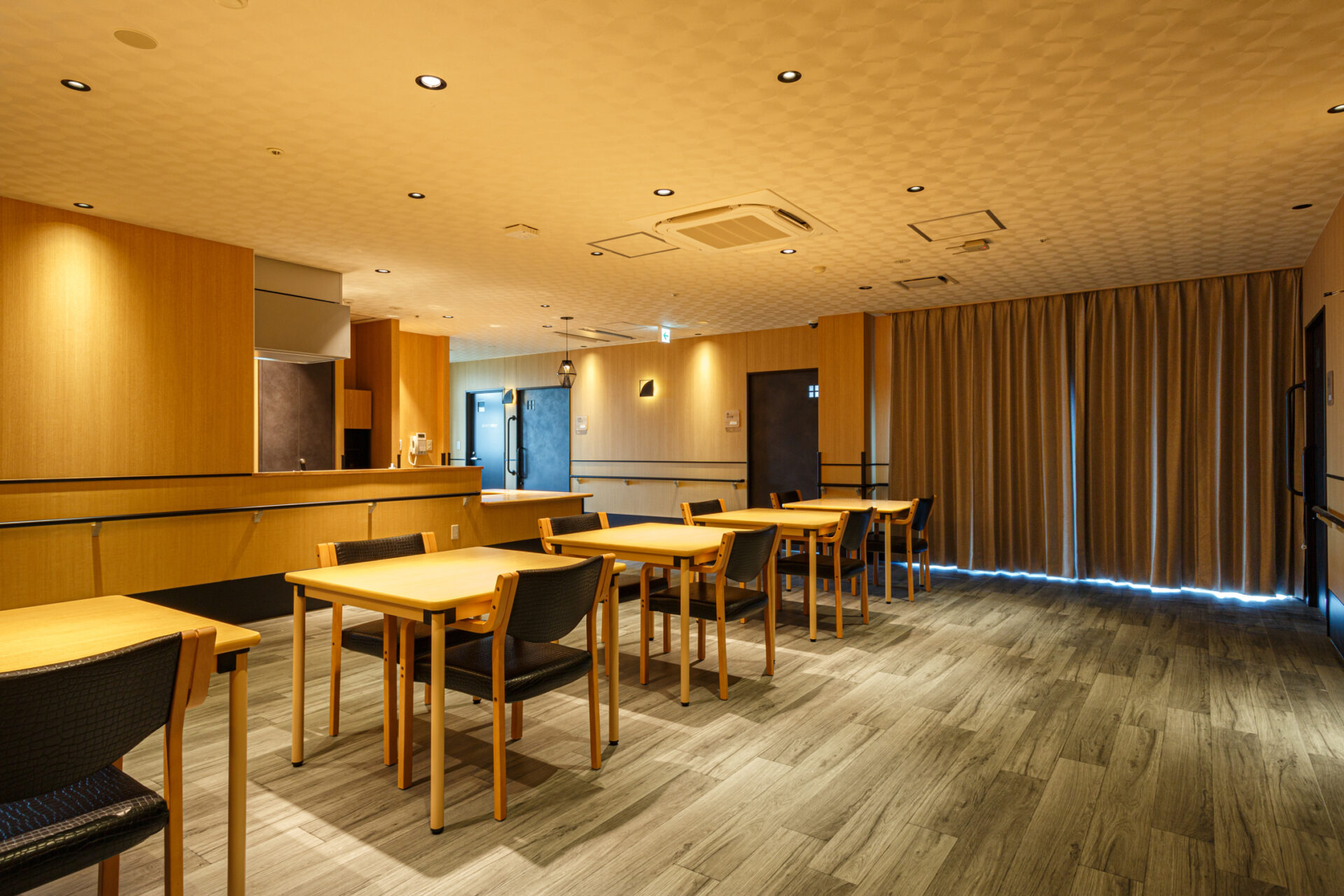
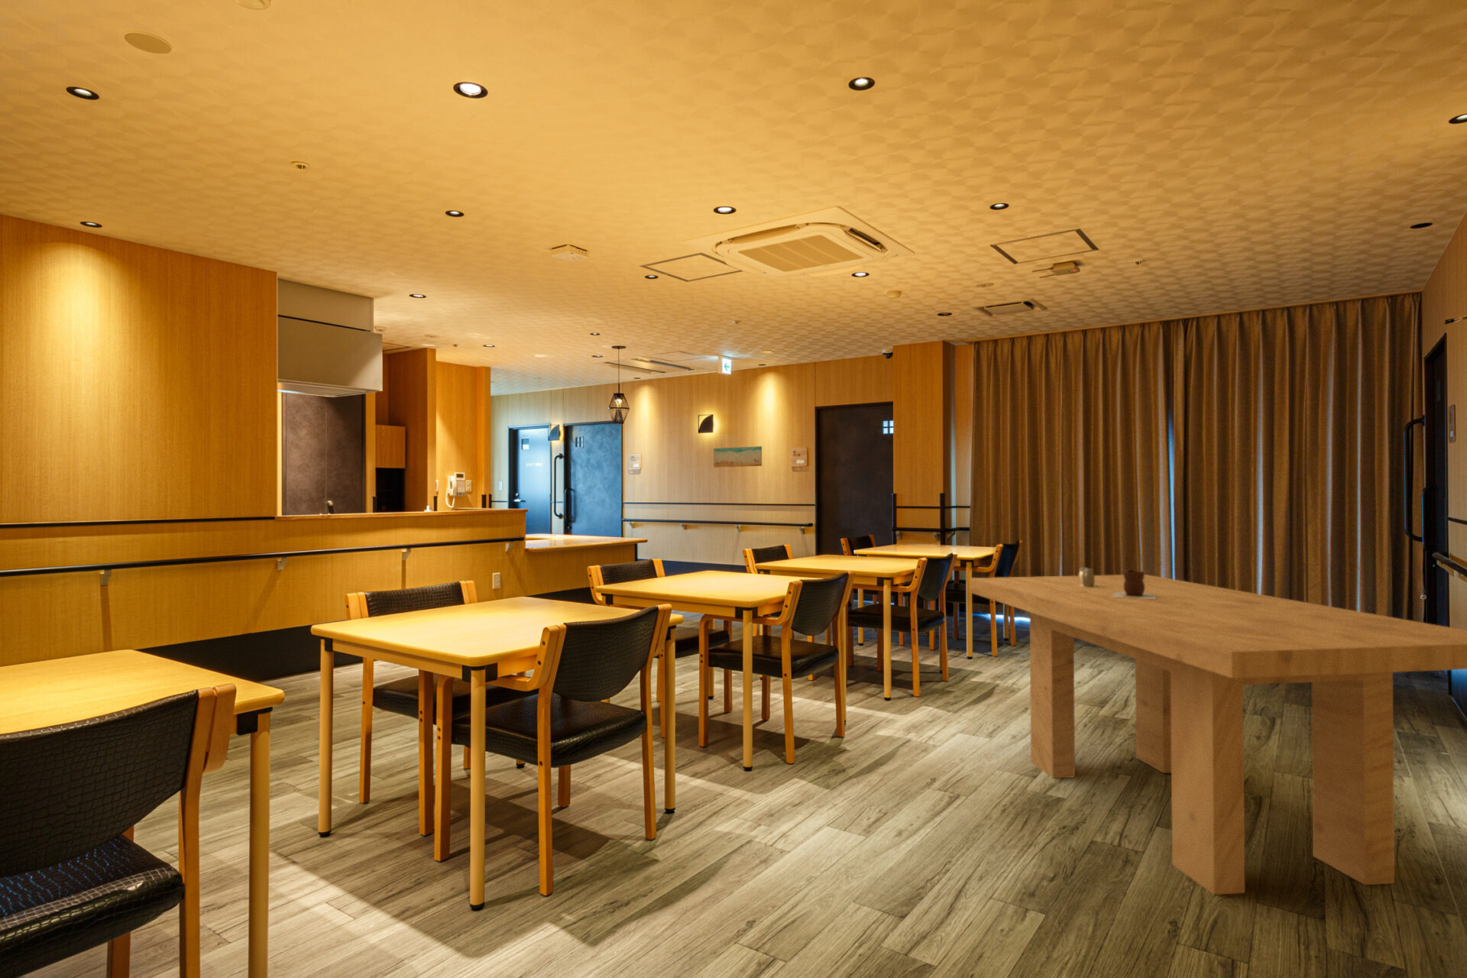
+ vase (1132, 582)
+ wall art (738, 457)
+ dining table (1196, 704)
+ salt and pepper shaker (1086, 576)
